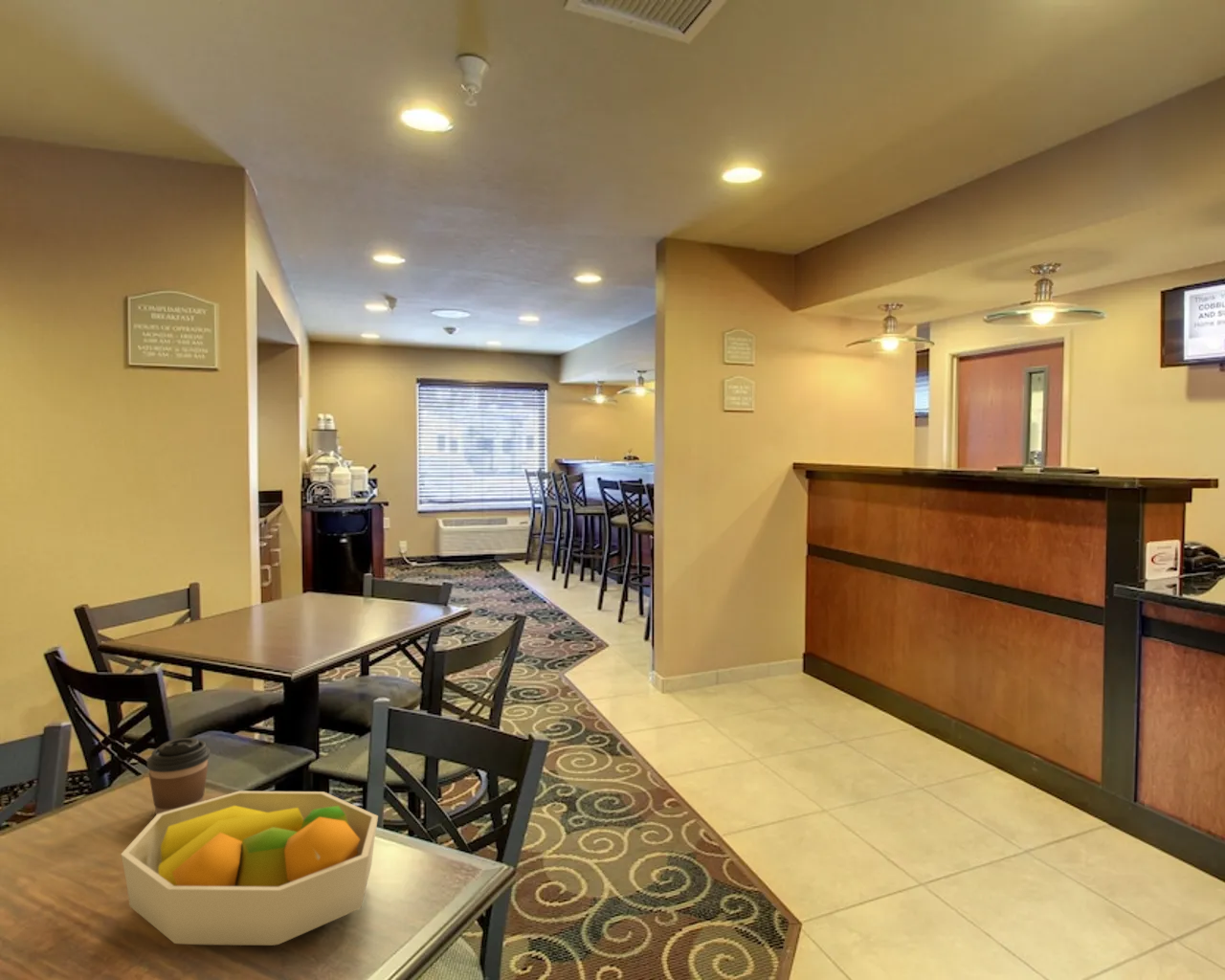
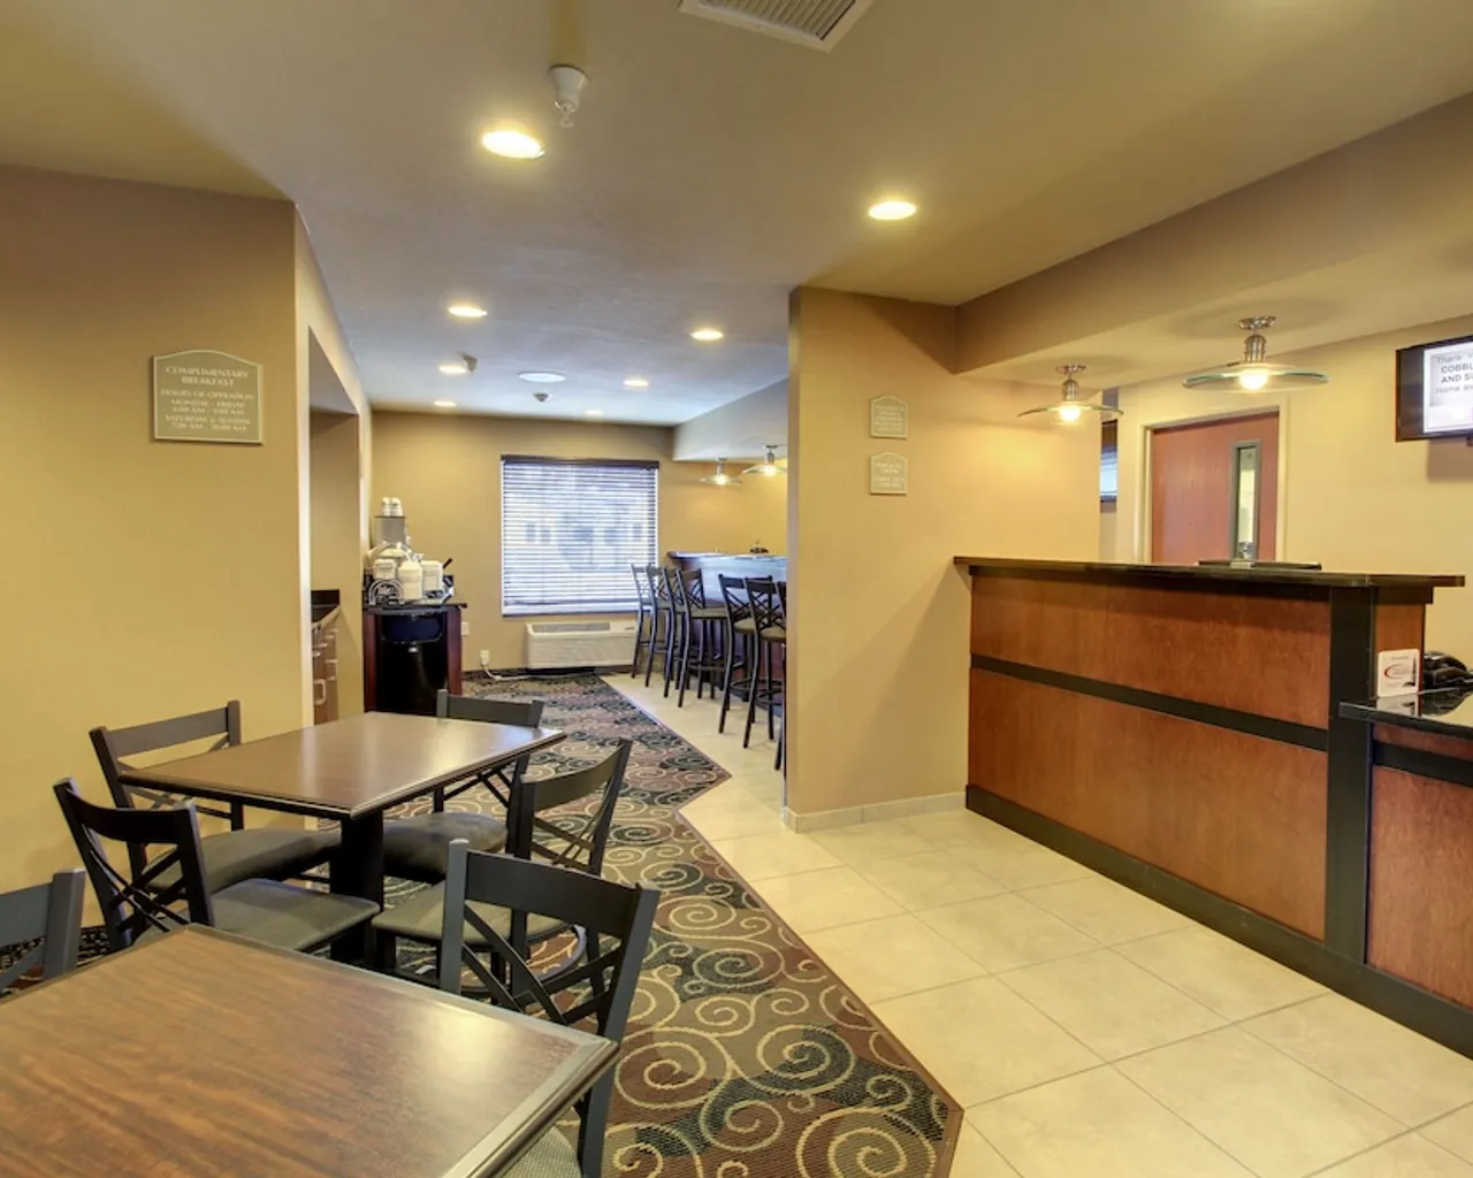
- fruit bowl (256, 852)
- coffee cup (179, 773)
